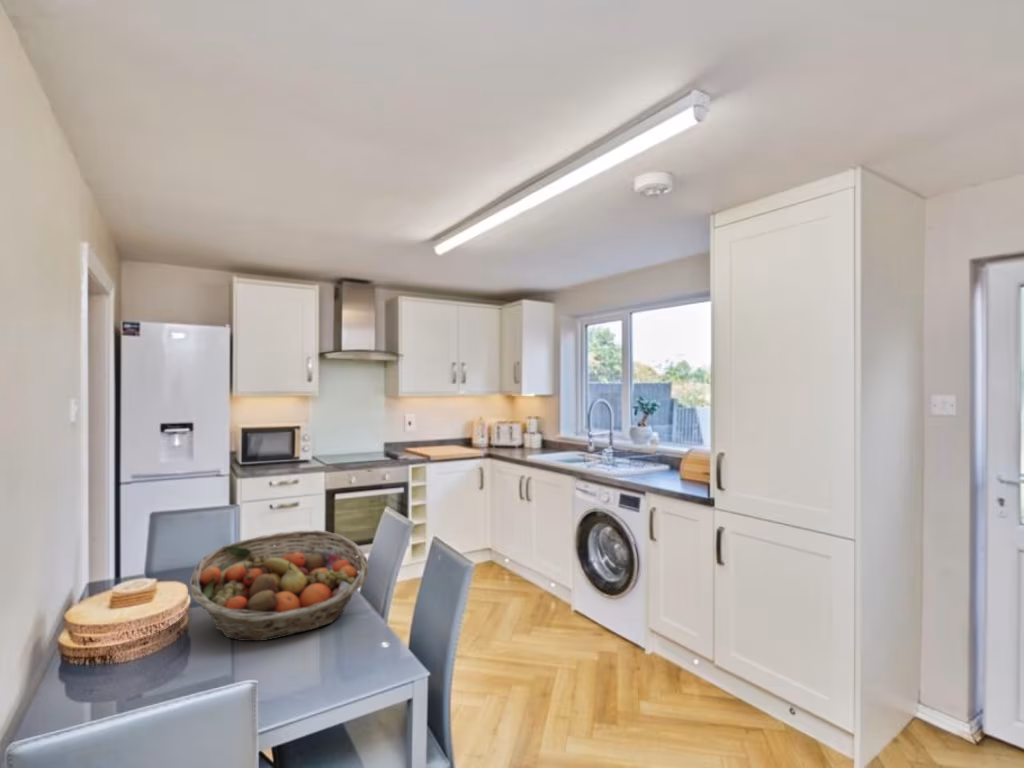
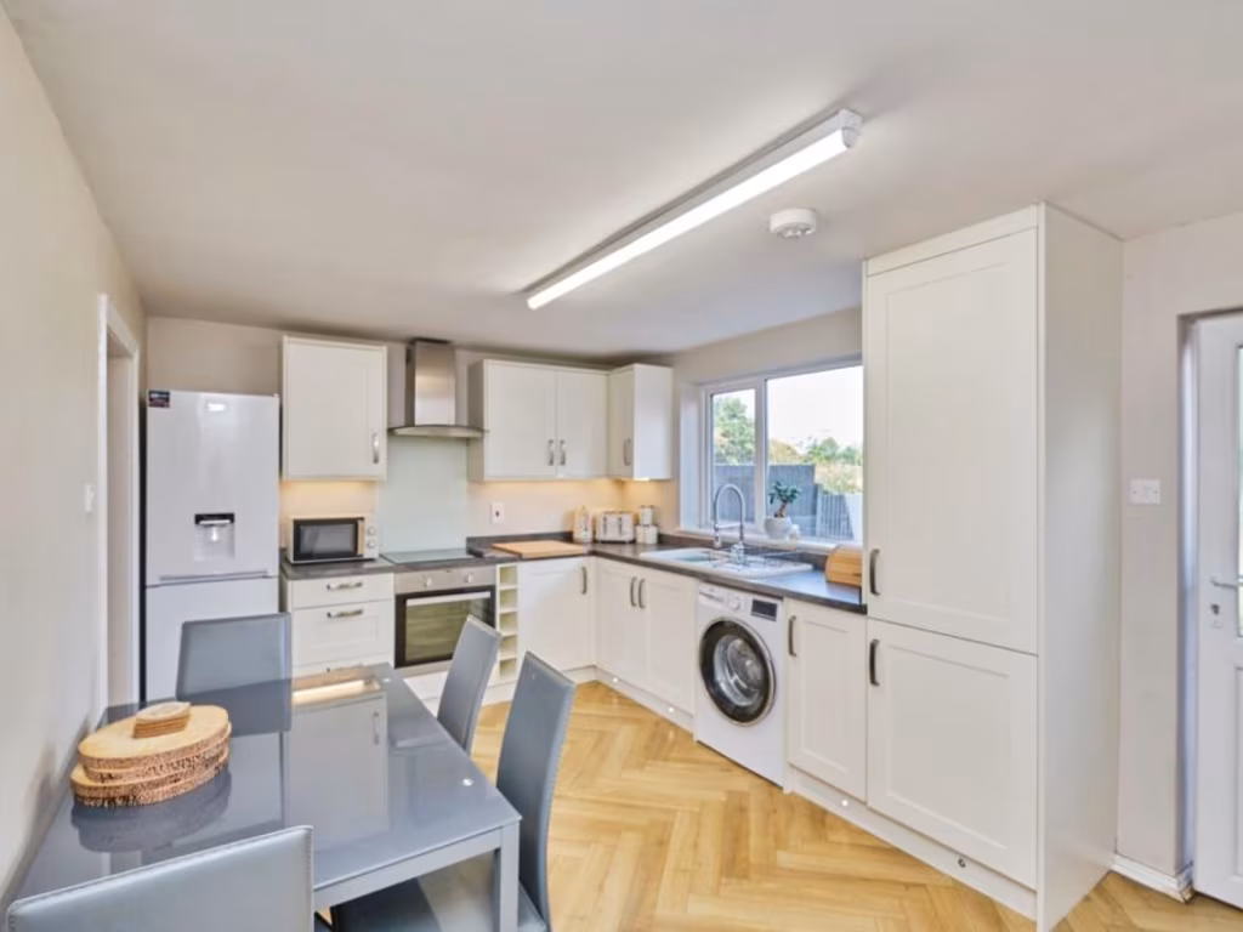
- fruit basket (284, 581)
